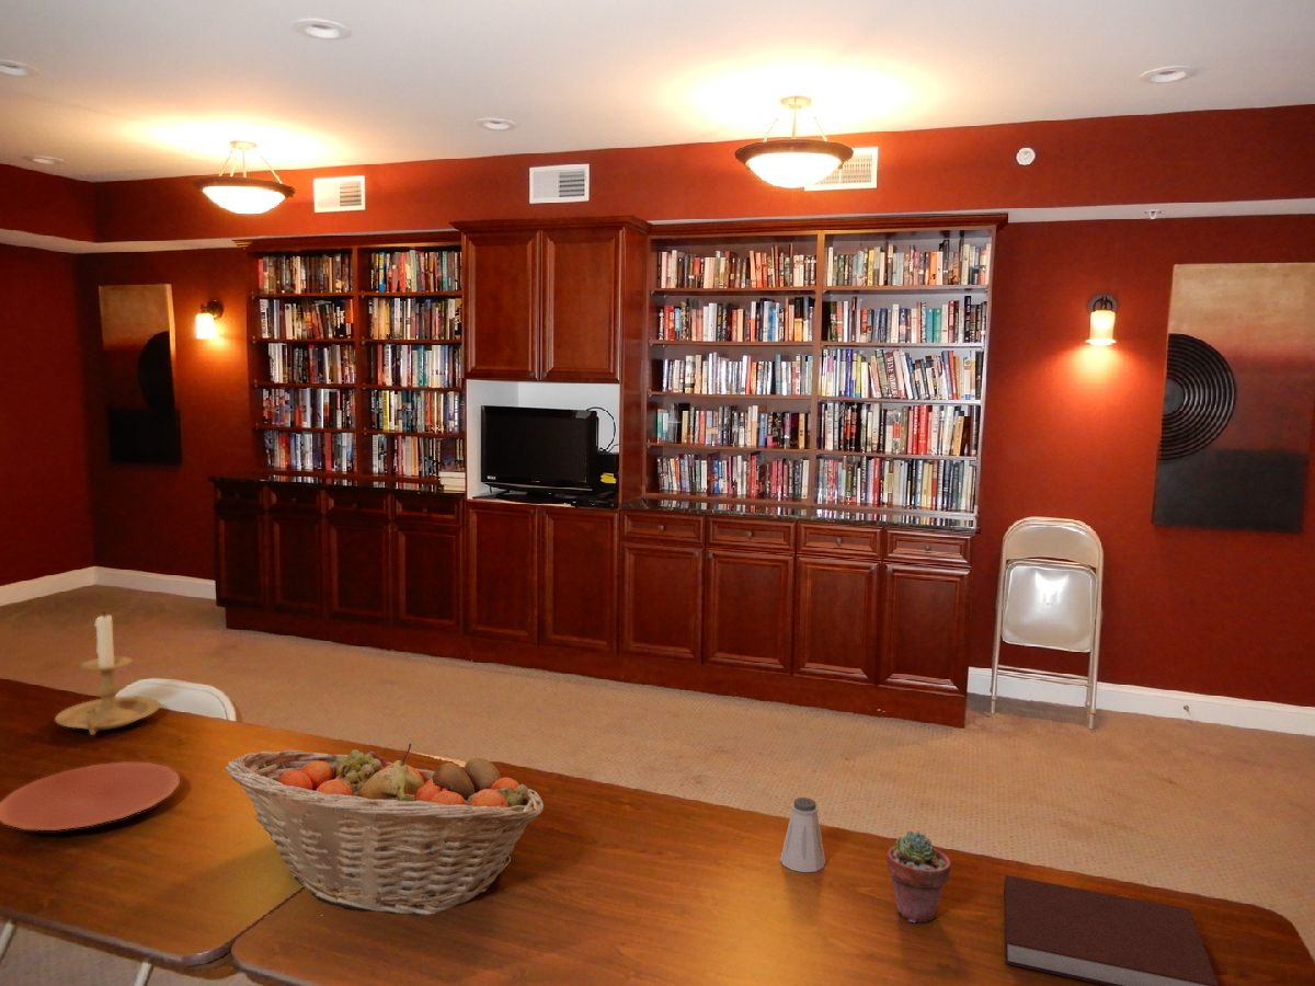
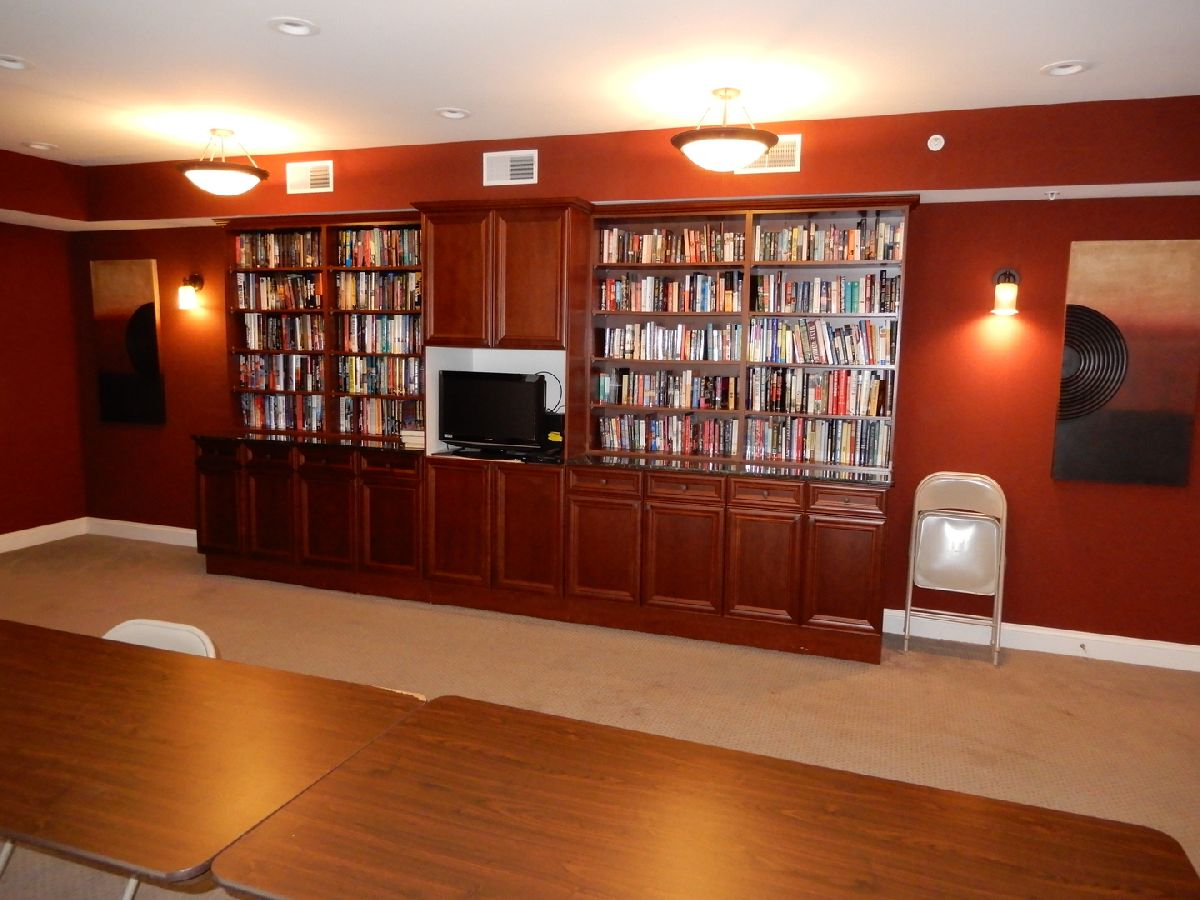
- saltshaker (803, 832)
- notebook (1100, 935)
- potted succulent (917, 872)
- plate (92, 799)
- fruit basket (387, 806)
- candle holder (106, 667)
